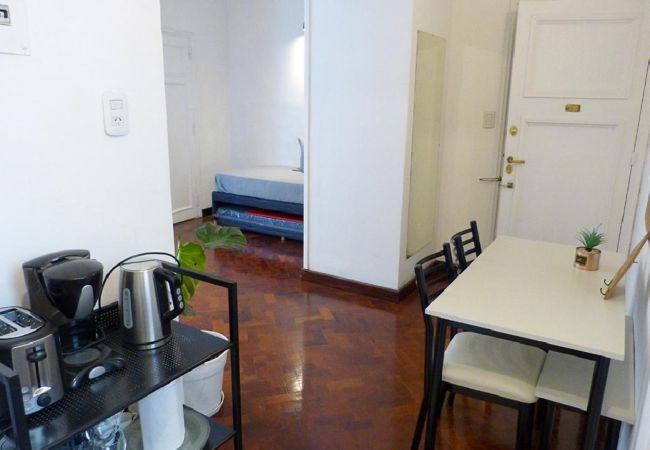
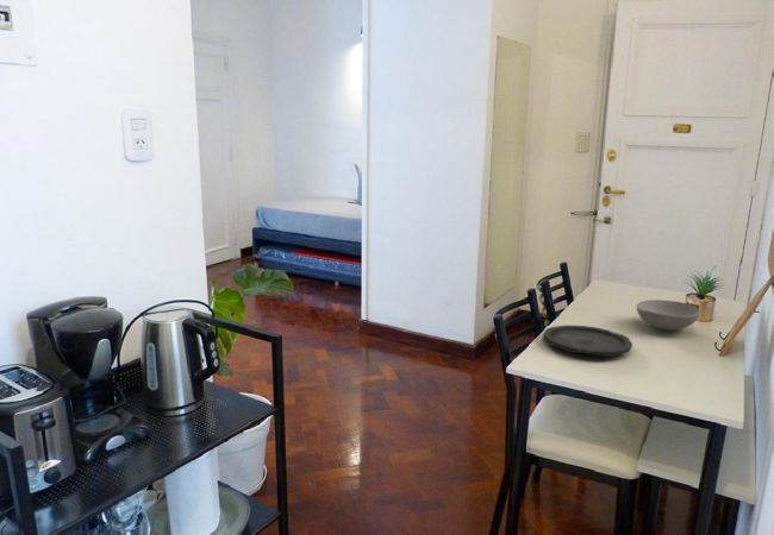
+ bowl (666, 317)
+ plate (586, 340)
